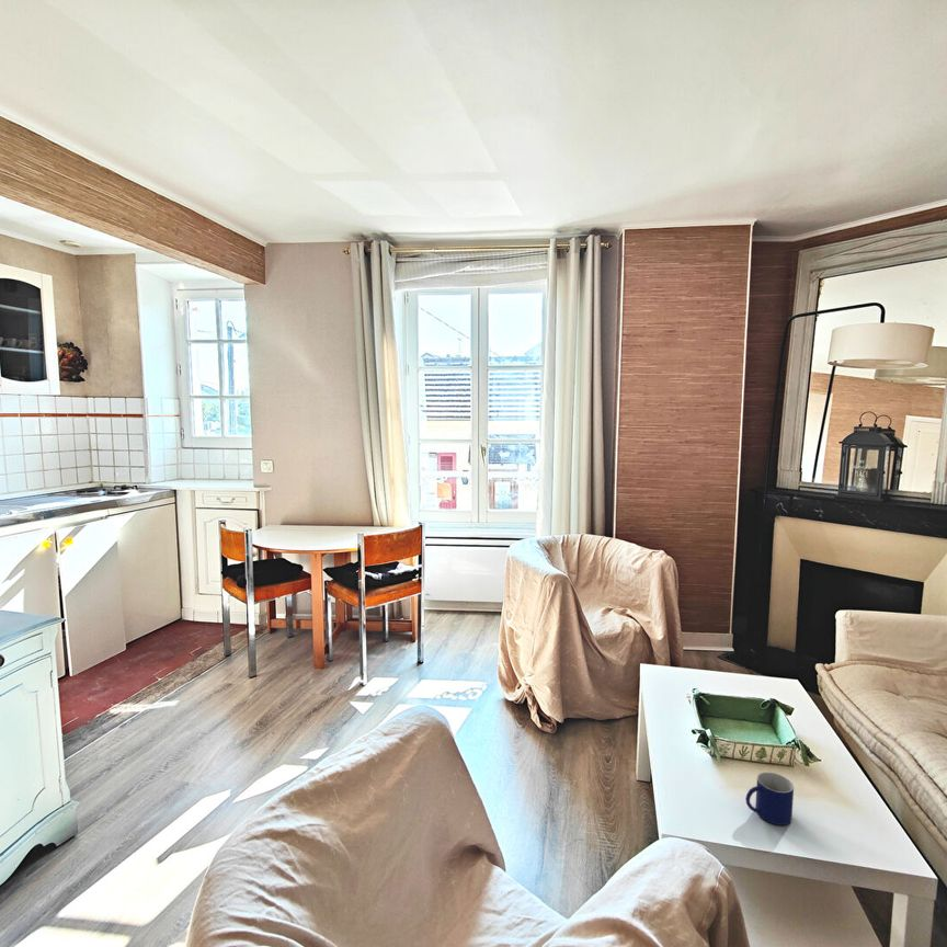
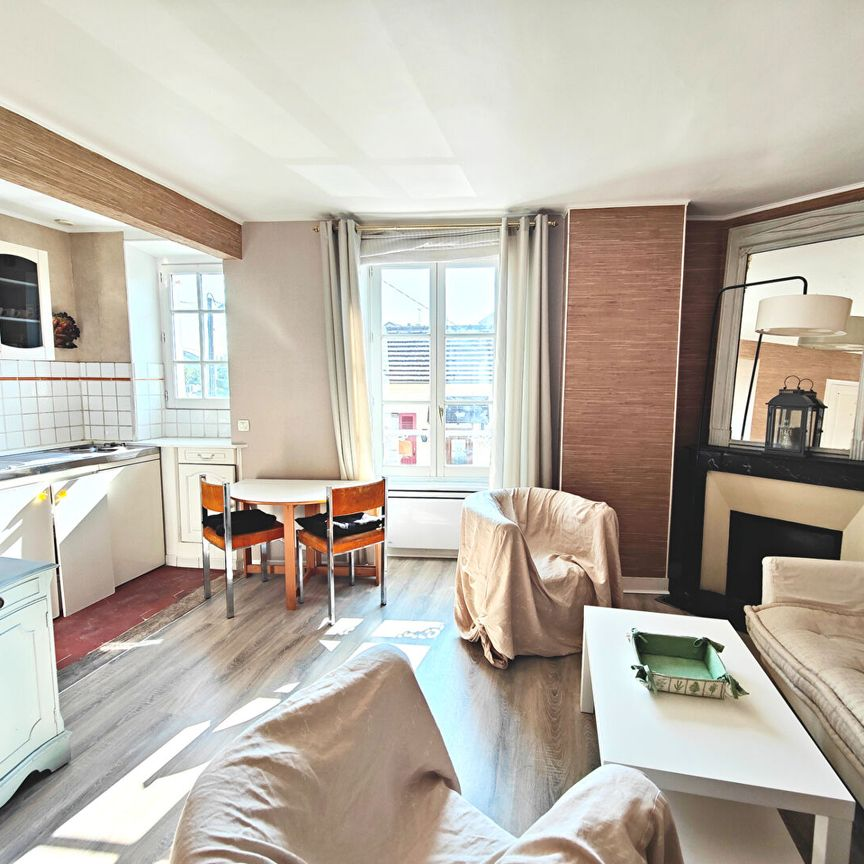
- mug (767, 798)
